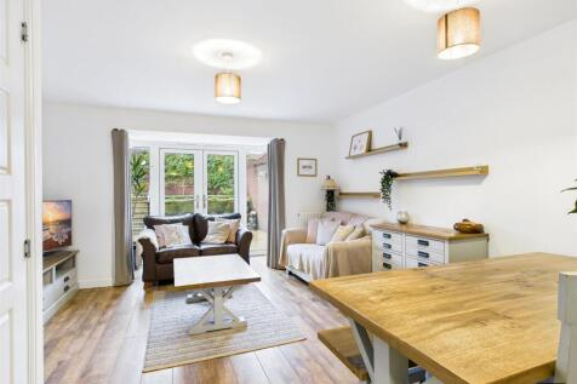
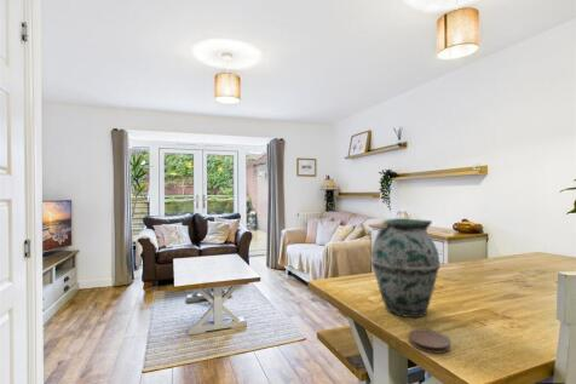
+ vase (404, 264)
+ coaster (428, 339)
